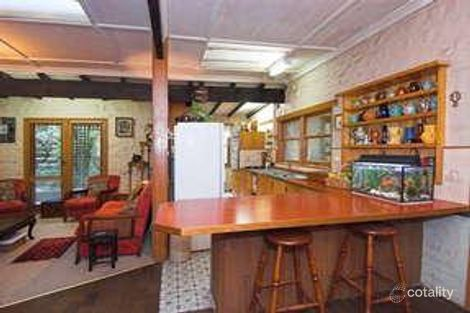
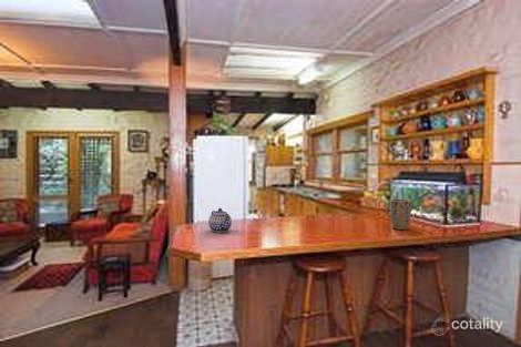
+ plant pot (399, 214)
+ teapot (219, 220)
